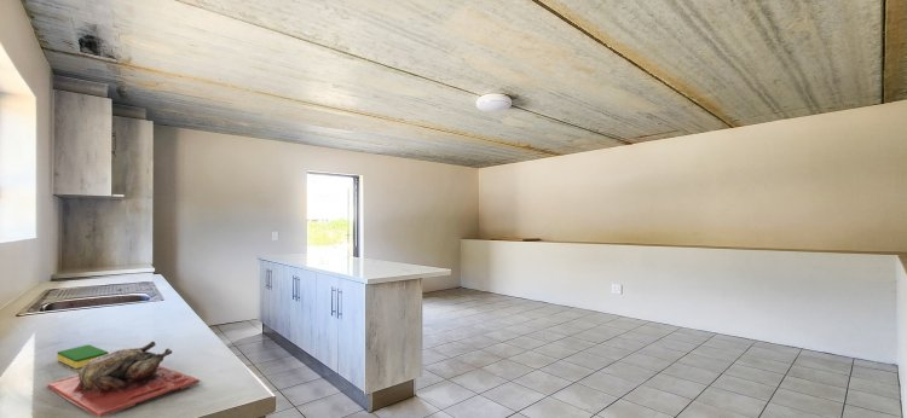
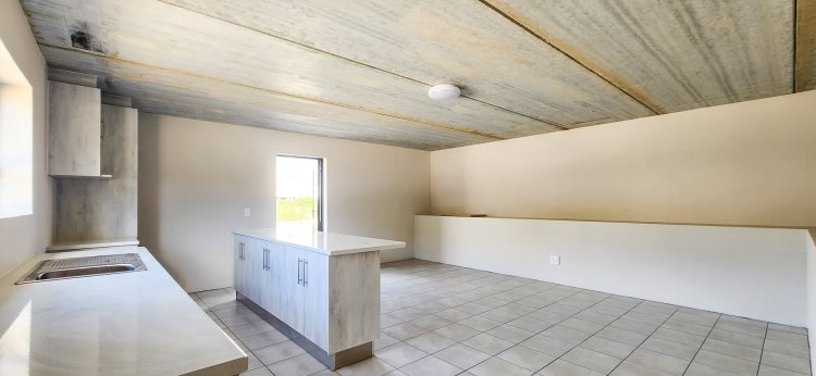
- cutting board (123, 367)
- dish sponge (82, 355)
